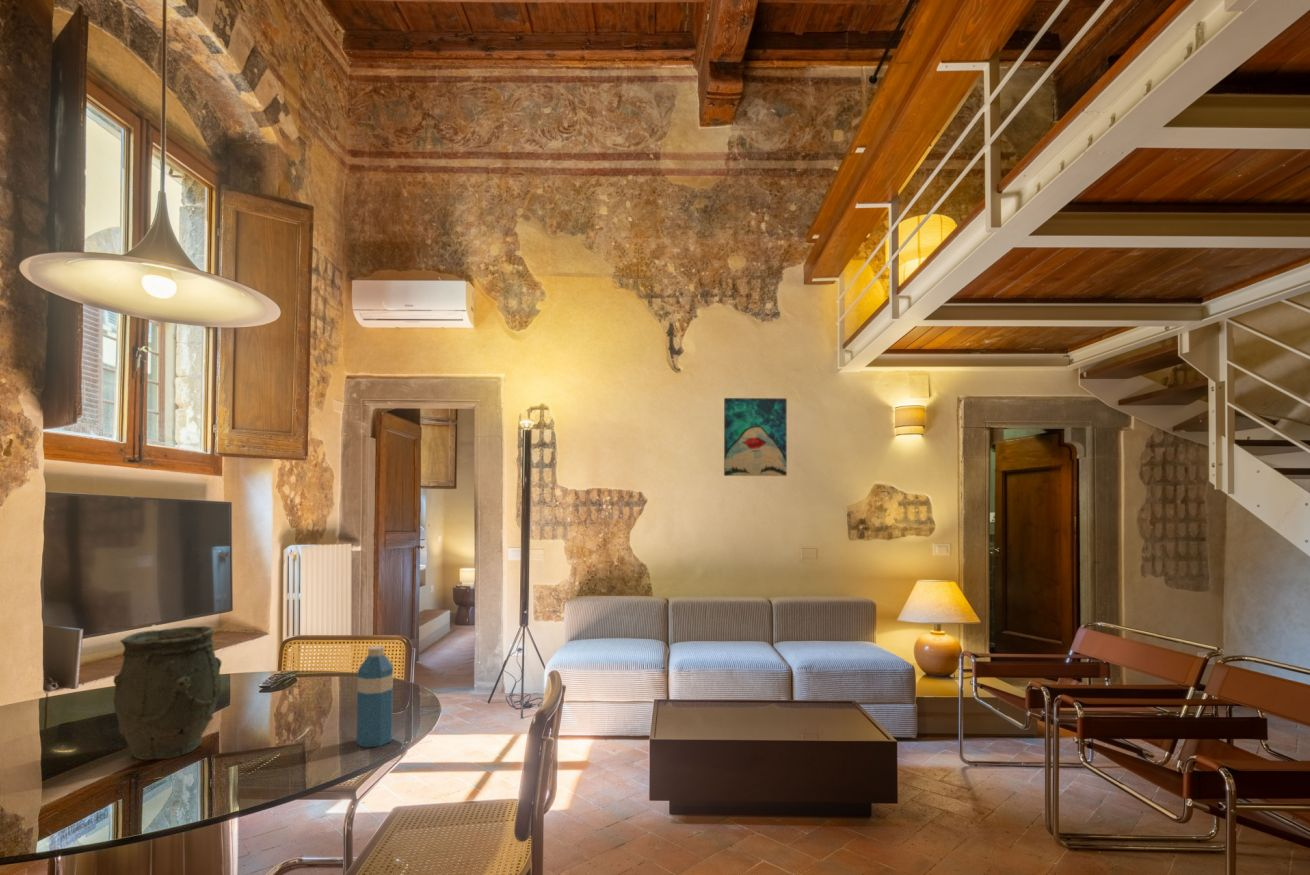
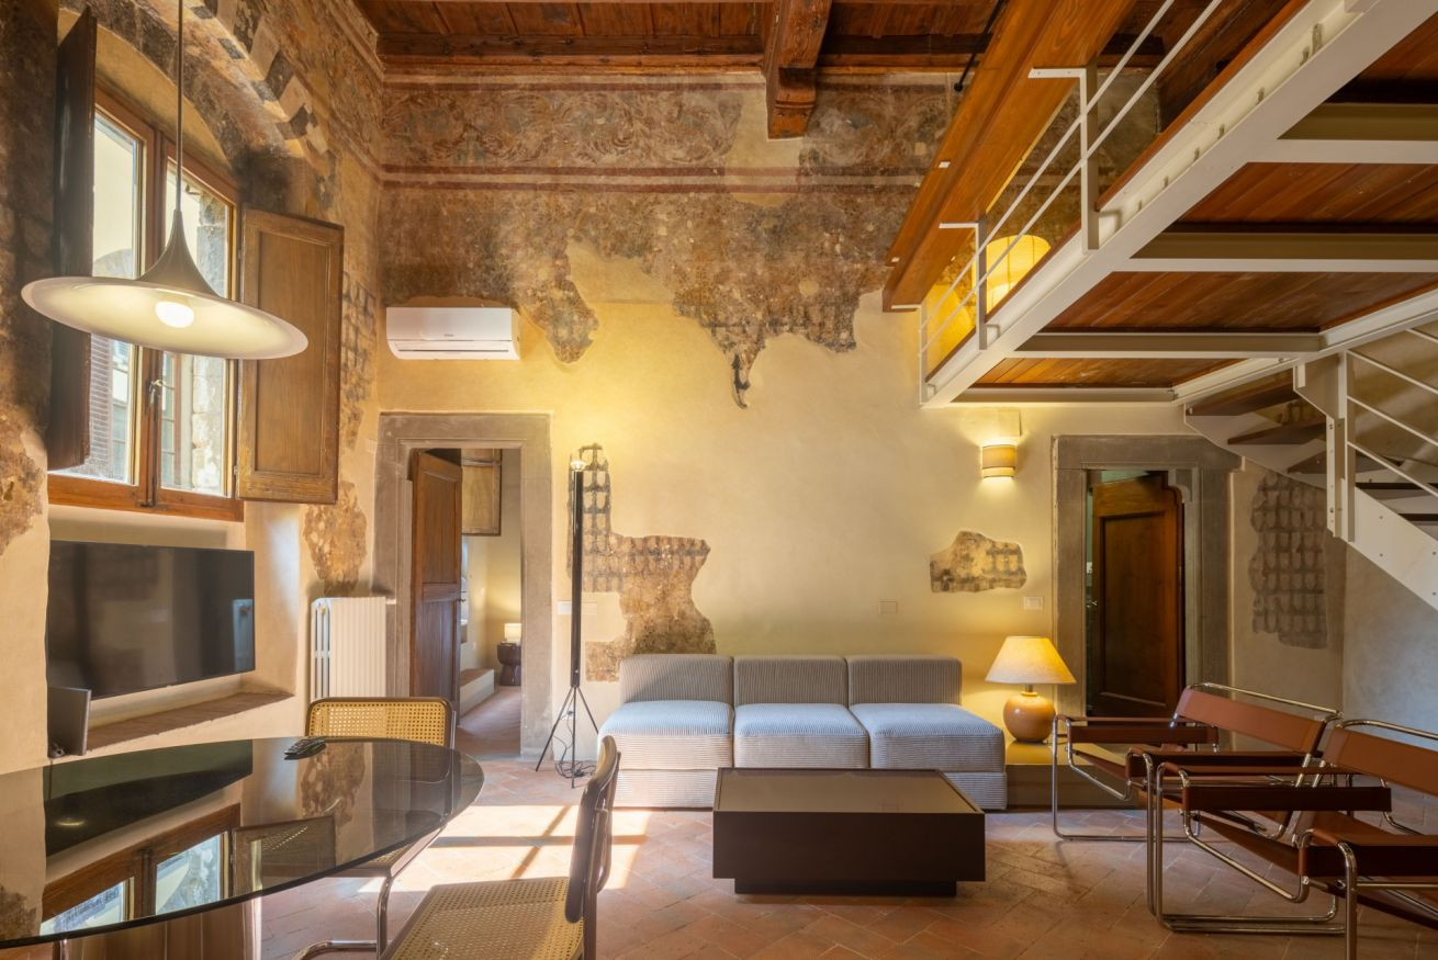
- wall art (755, 437)
- vase (168, 690)
- water bottle (375, 693)
